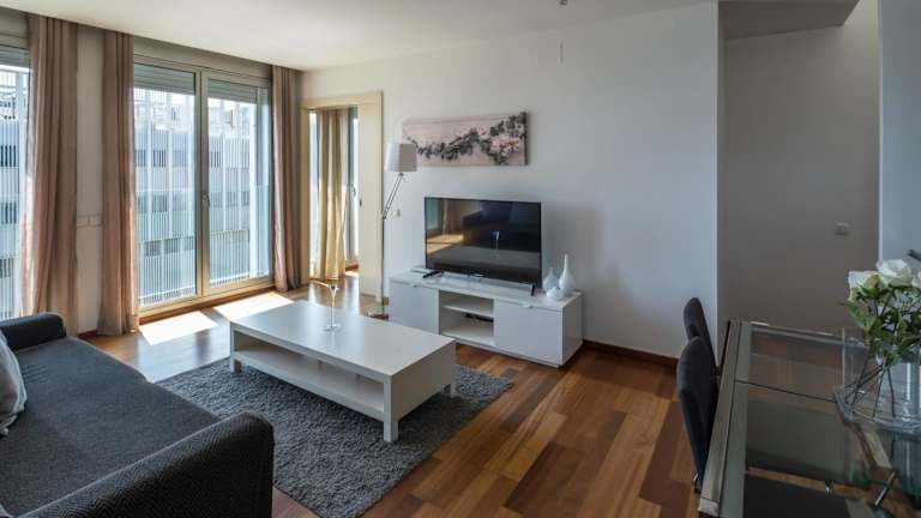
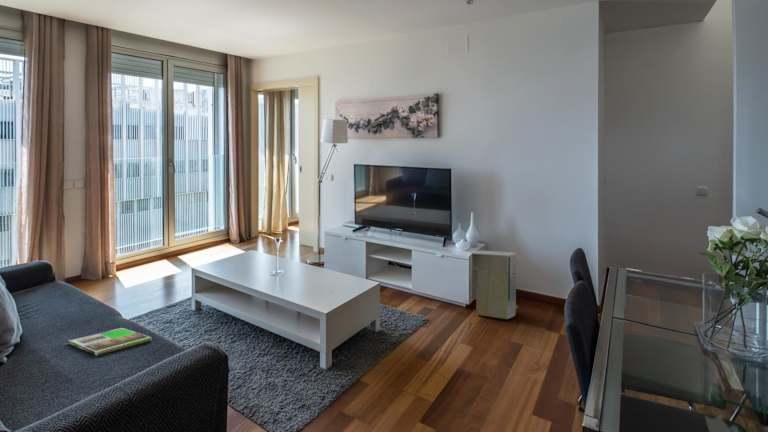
+ air purifier (493, 283)
+ magazine (110, 340)
